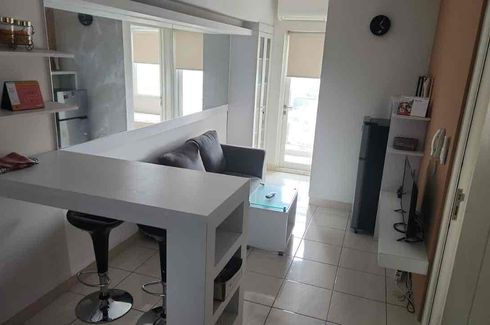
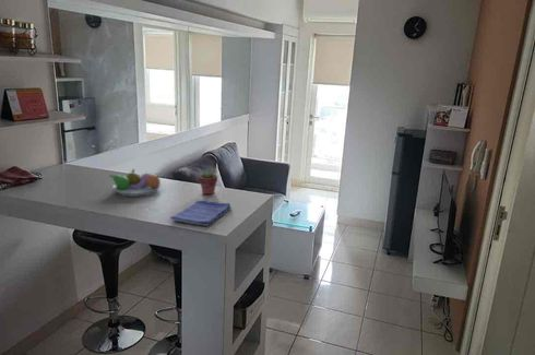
+ dish towel (202, 211)
+ potted succulent (207, 180)
+ fruit bowl (135, 181)
